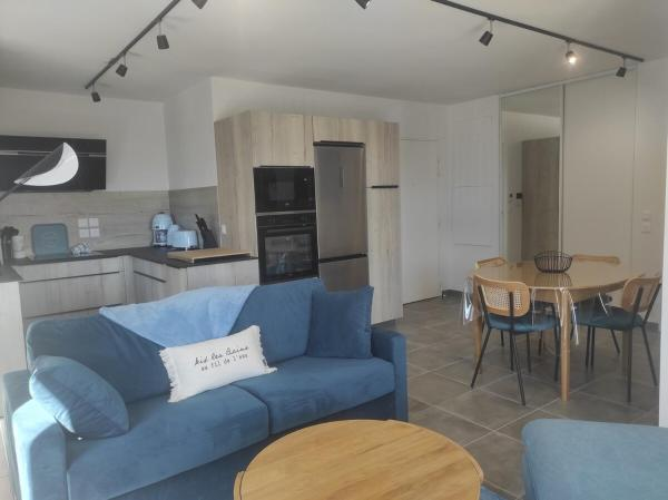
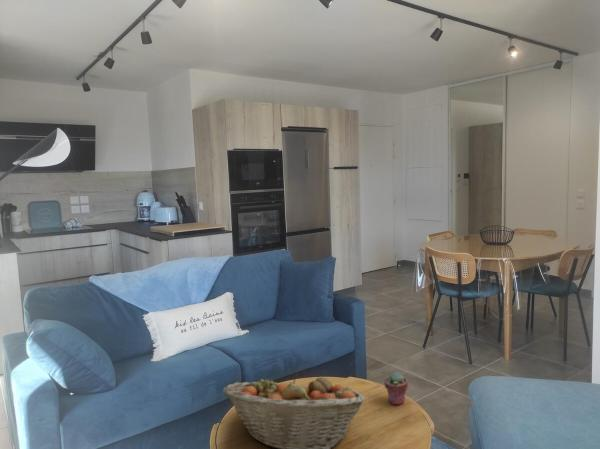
+ potted succulent (396, 386)
+ fruit basket (293, 403)
